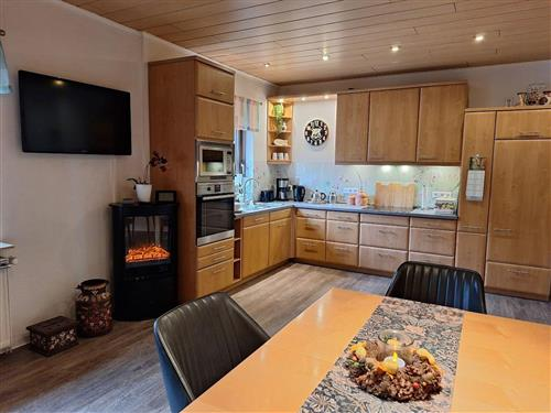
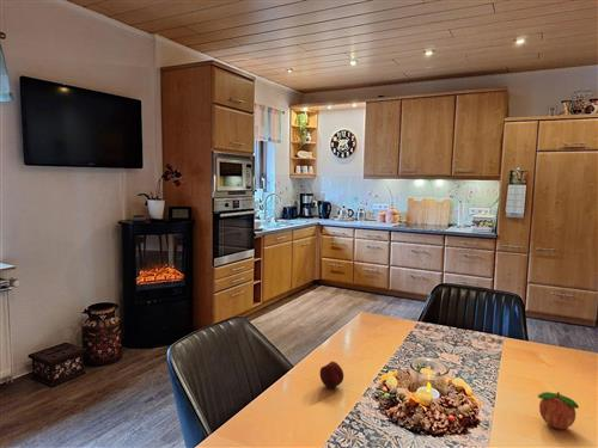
+ apple (331, 374)
+ fruit (557, 409)
